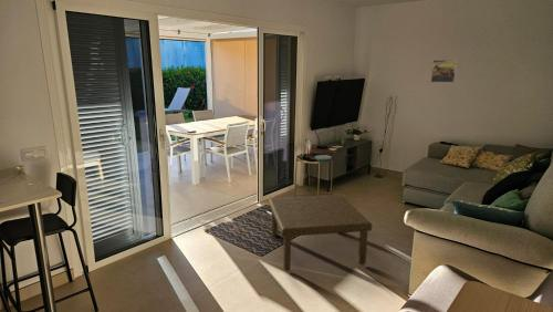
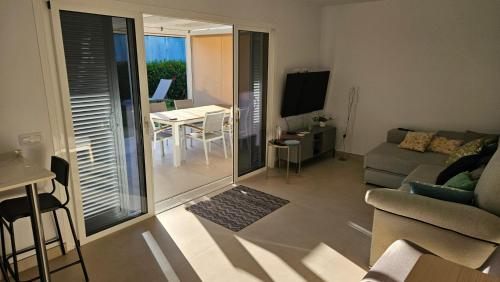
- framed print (444, 71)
- coffee table (315, 229)
